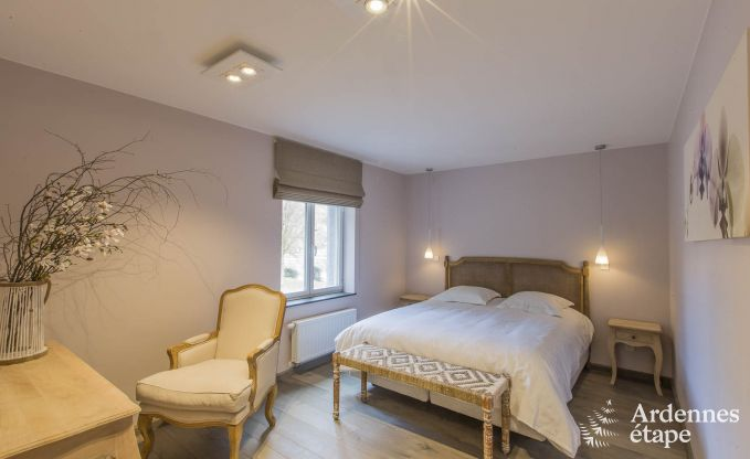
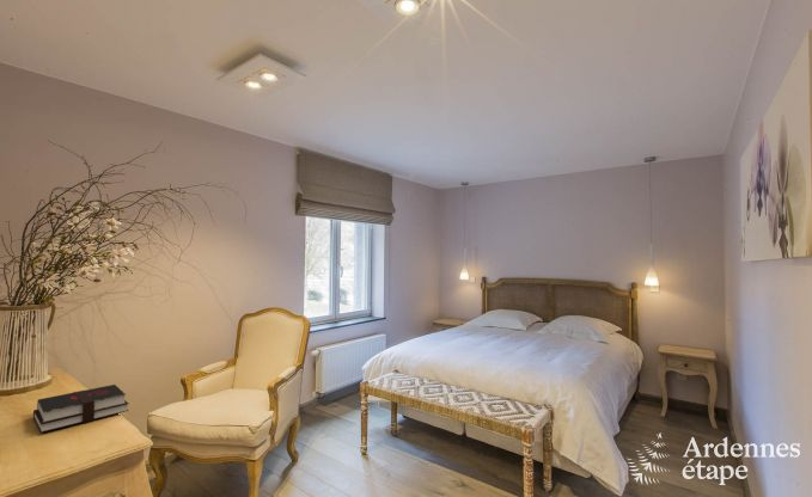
+ hardback book (81, 405)
